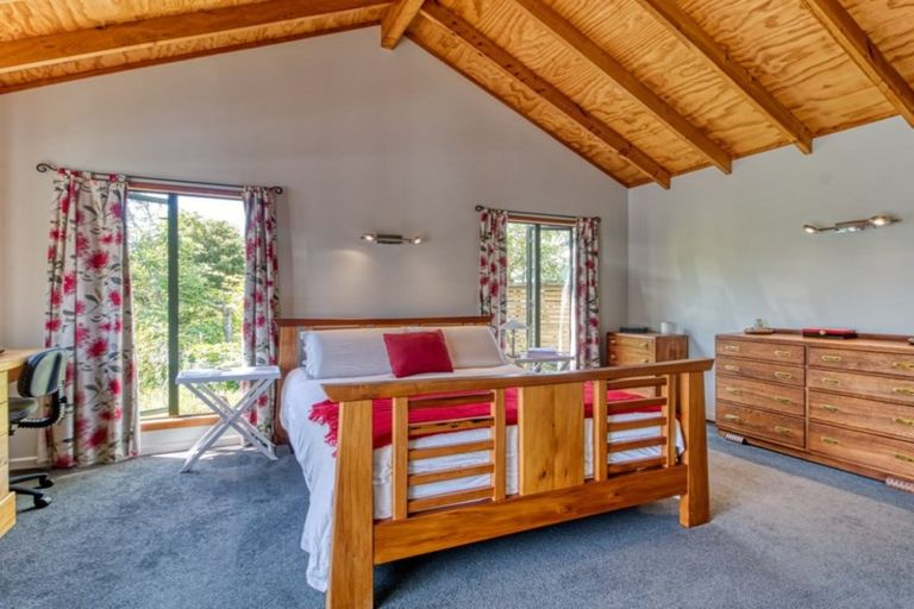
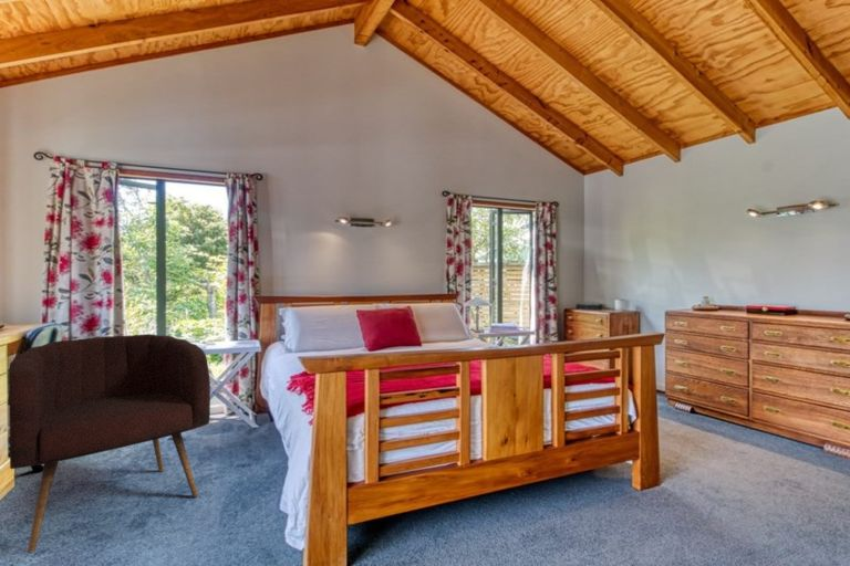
+ armchair (115, 424)
